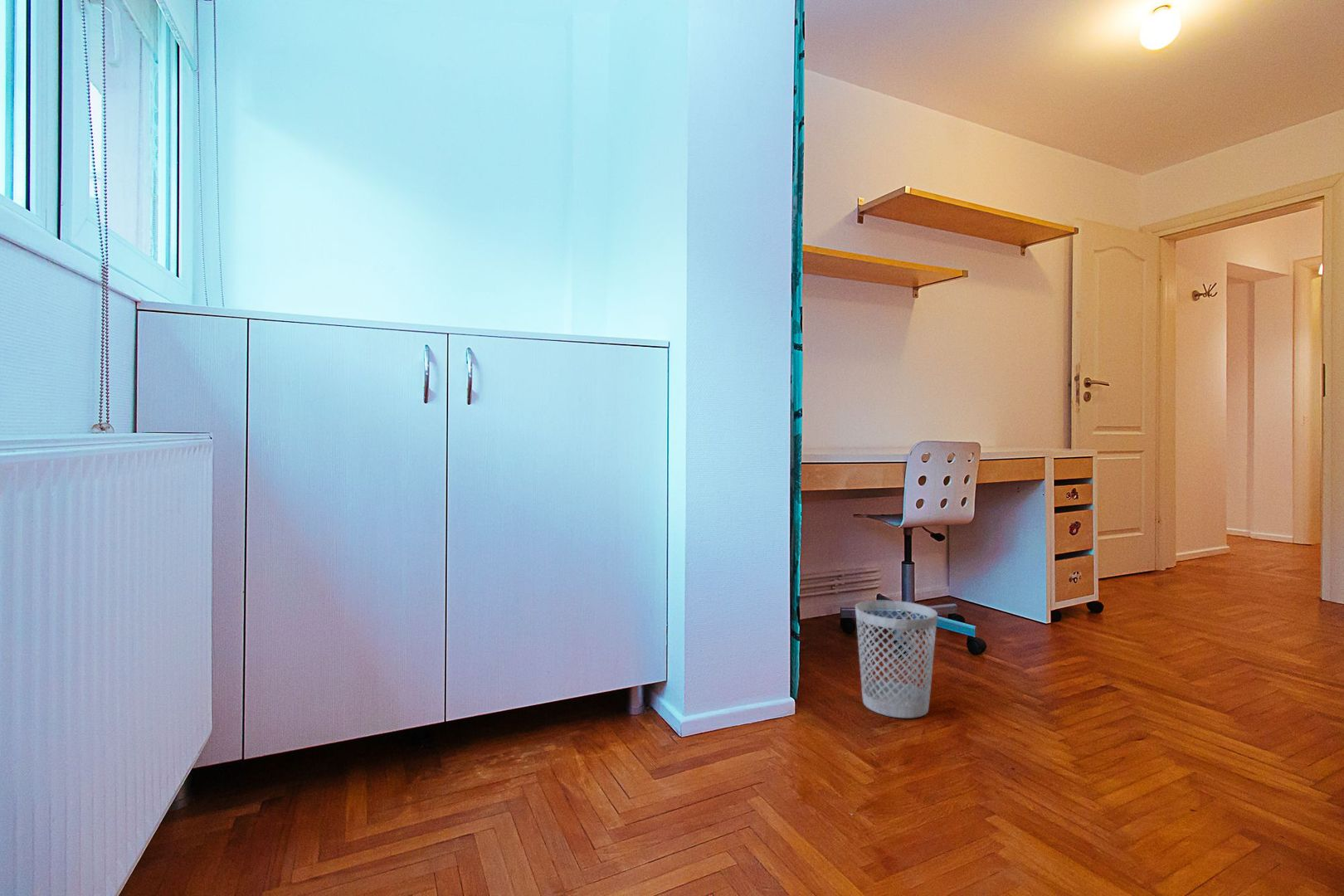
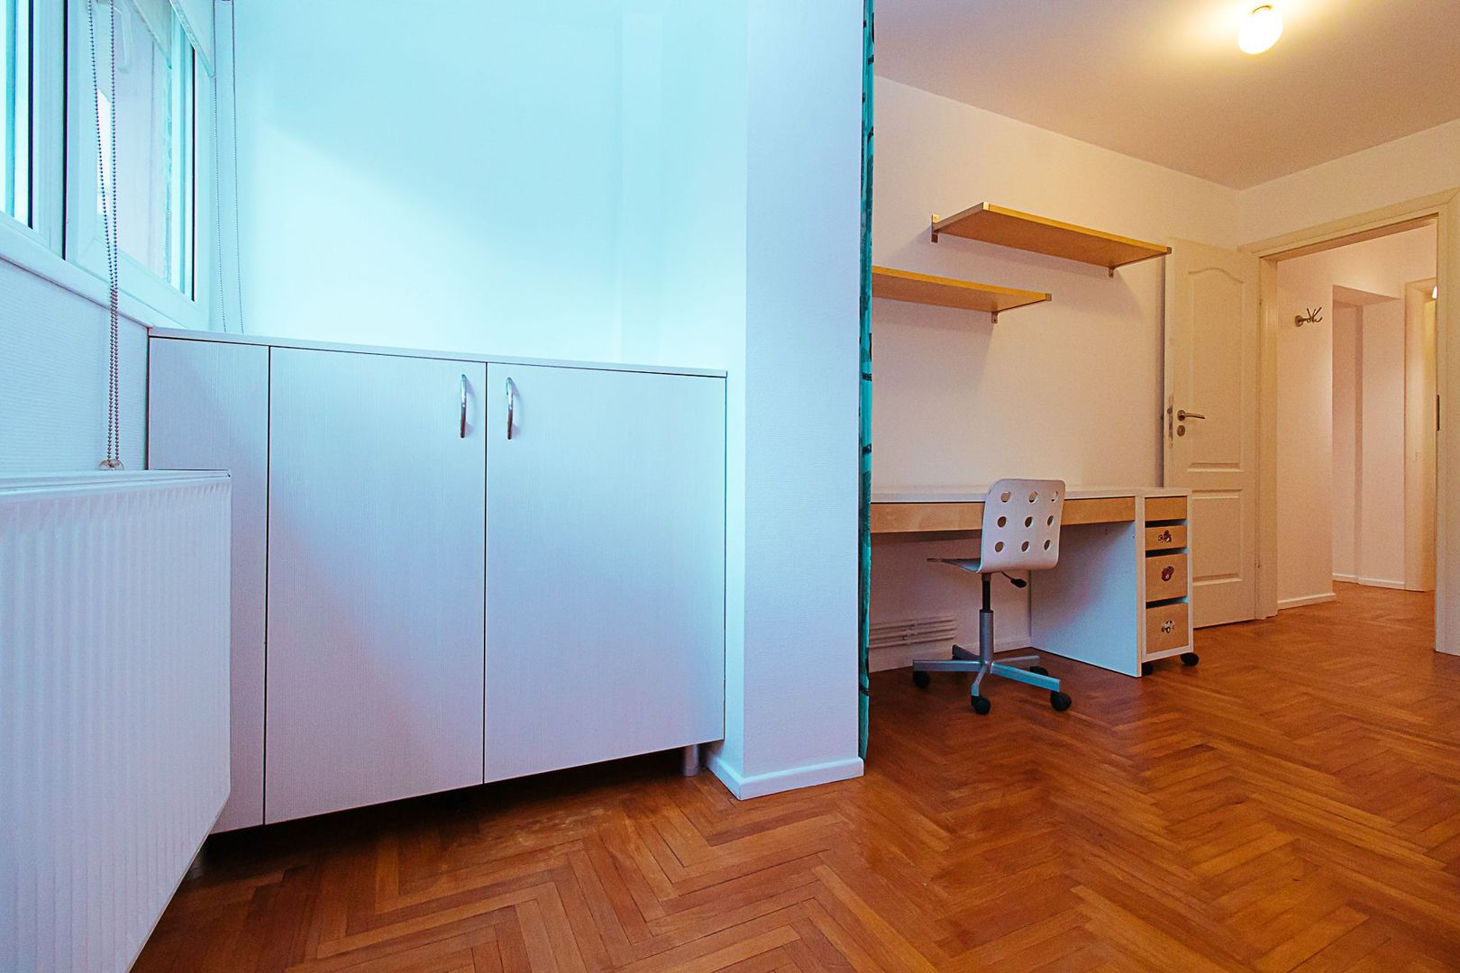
- wastebasket (895, 657)
